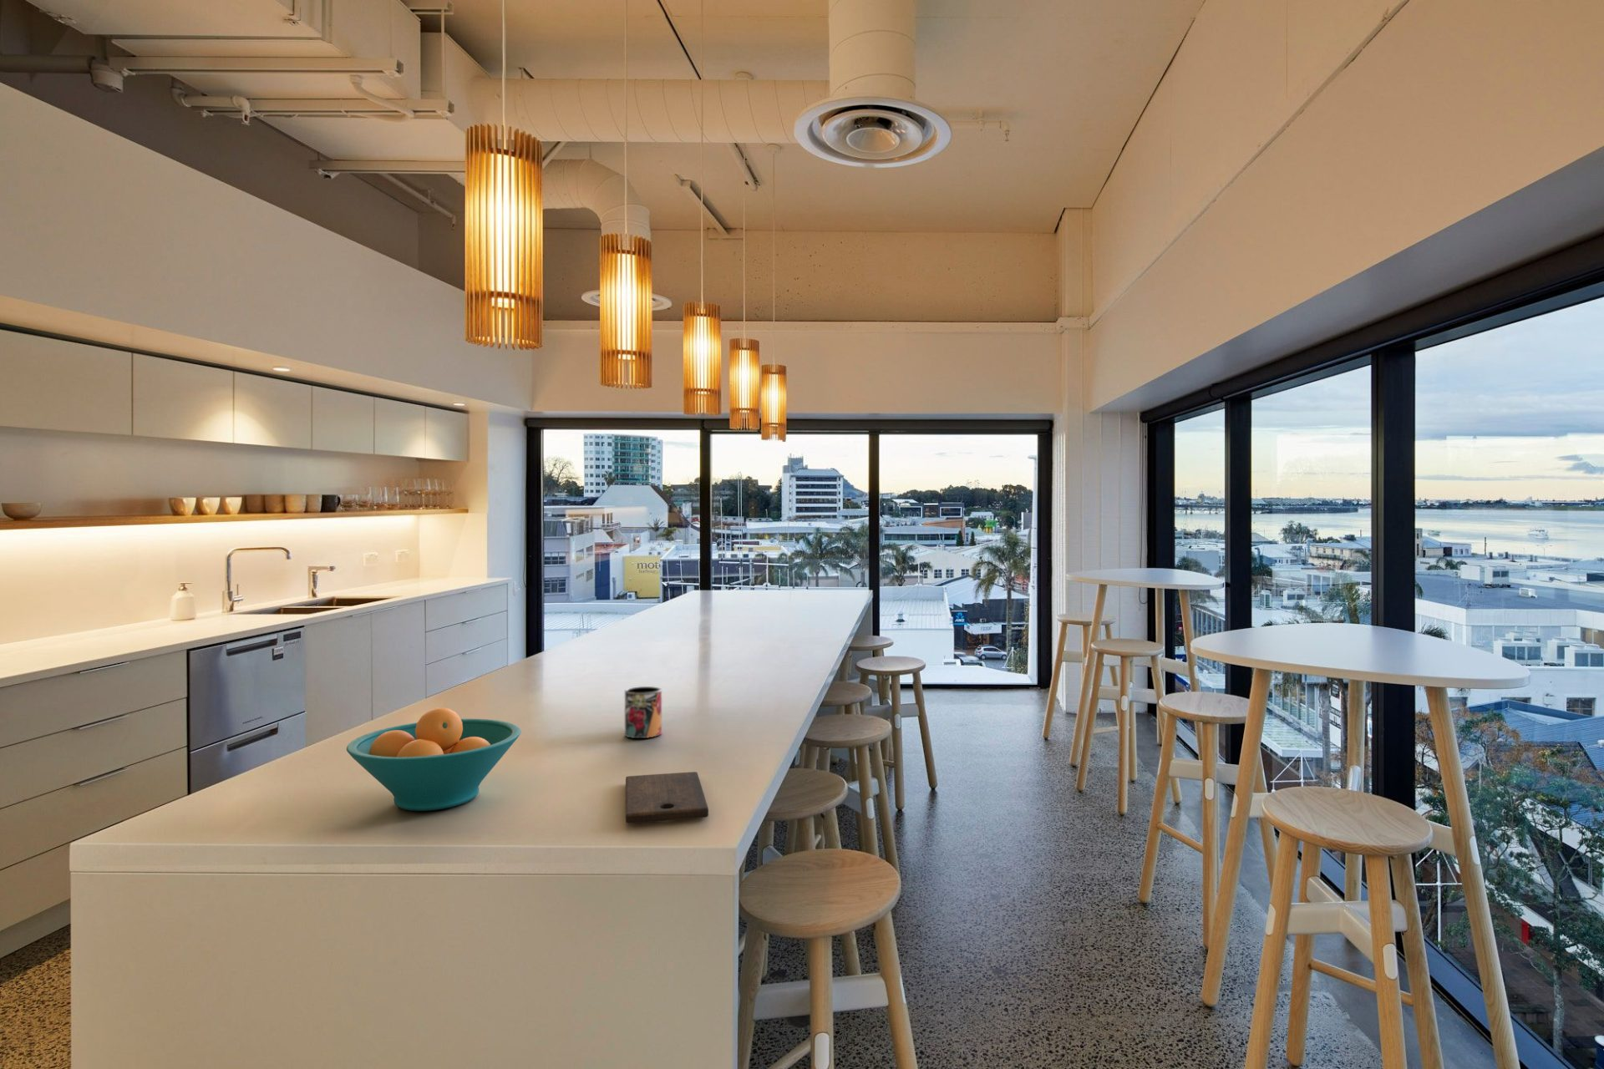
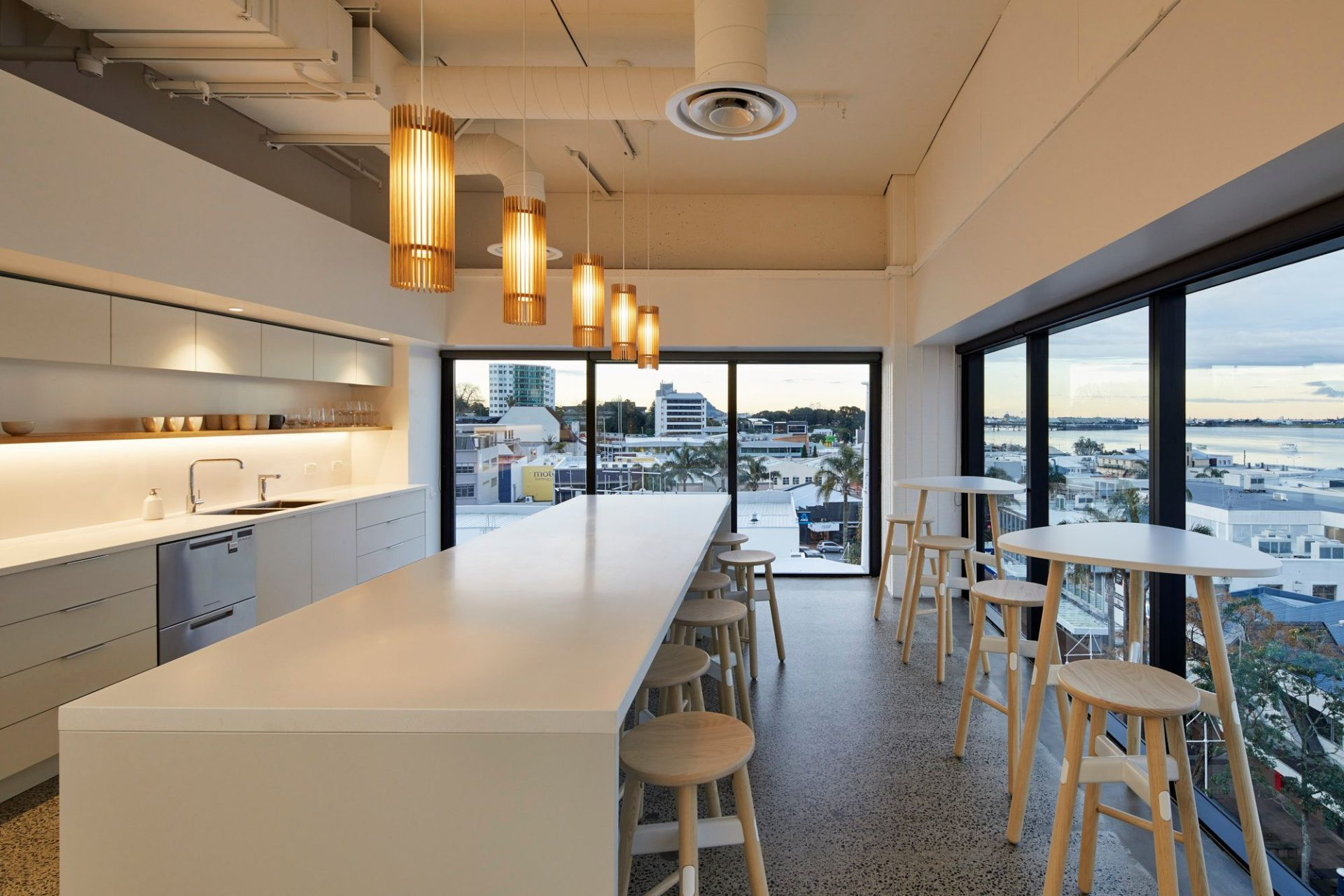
- fruit bowl (437, 753)
- cutting board (664, 795)
- mug (642, 710)
